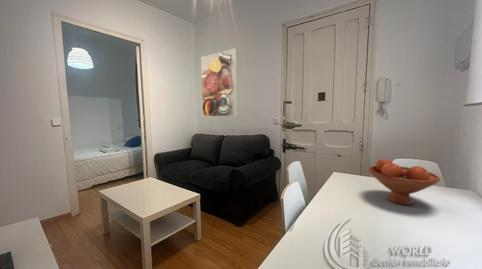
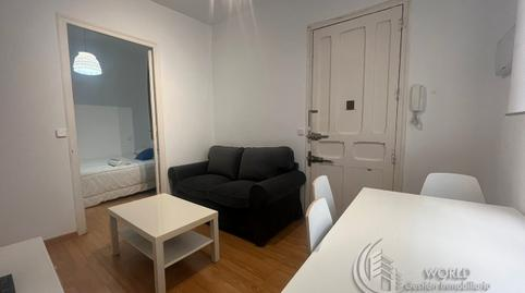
- fruit bowl (400, 181)
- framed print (218, 85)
